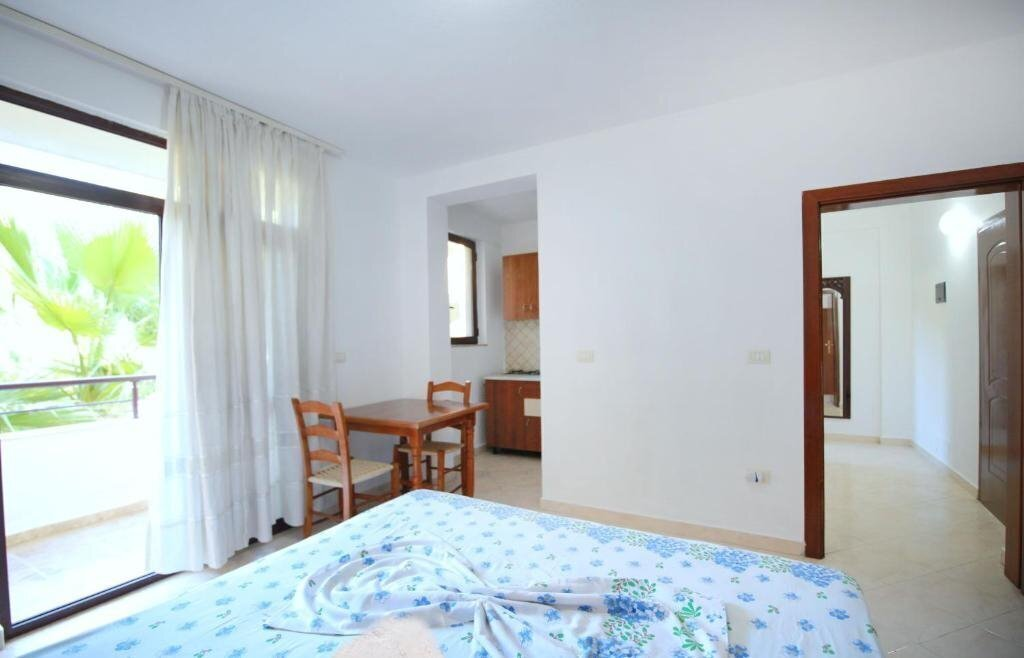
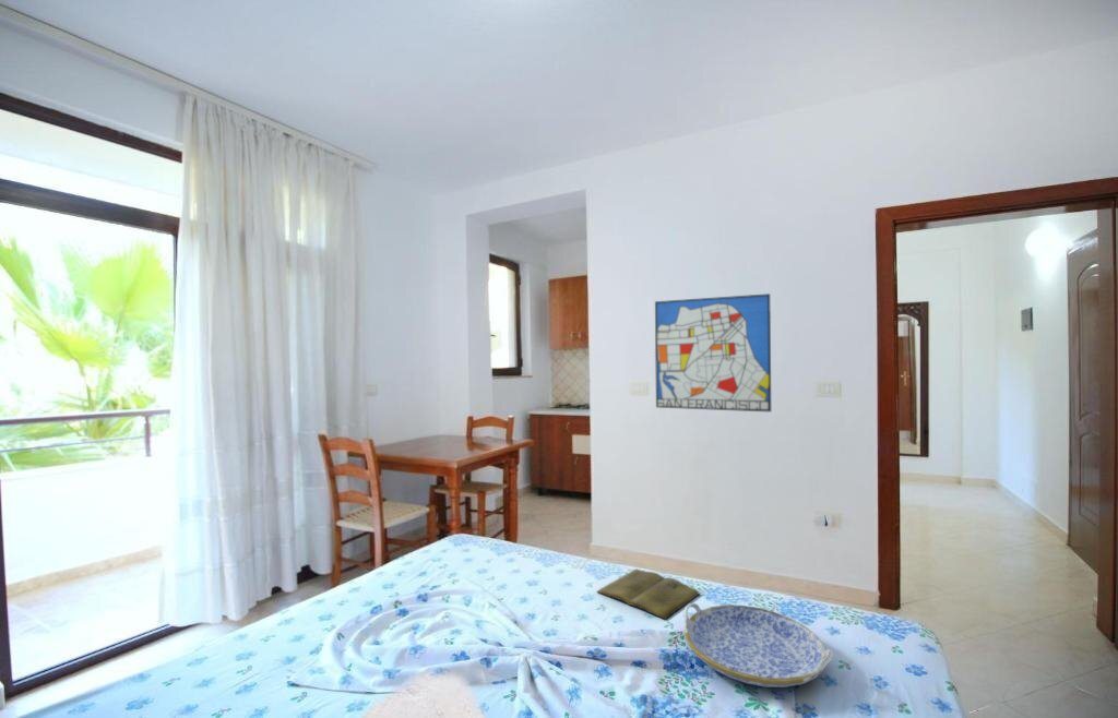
+ wall art (710, 354)
+ book (647, 589)
+ serving tray (752, 641)
